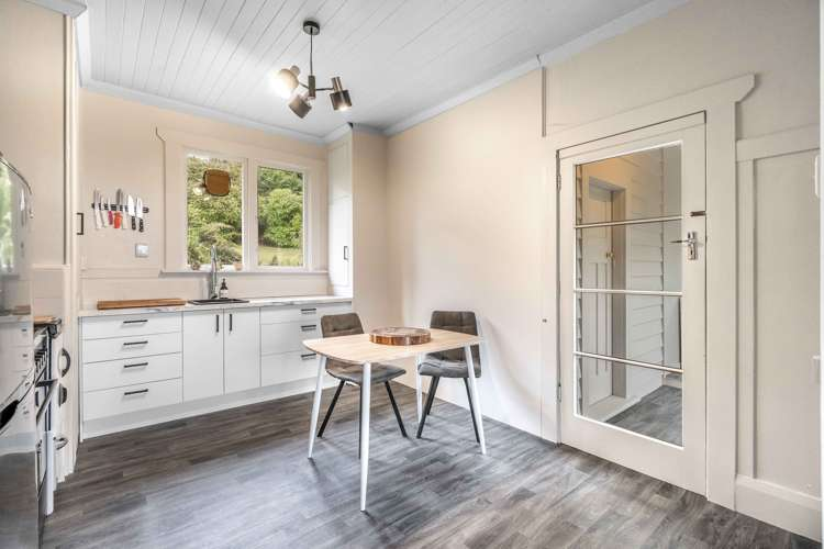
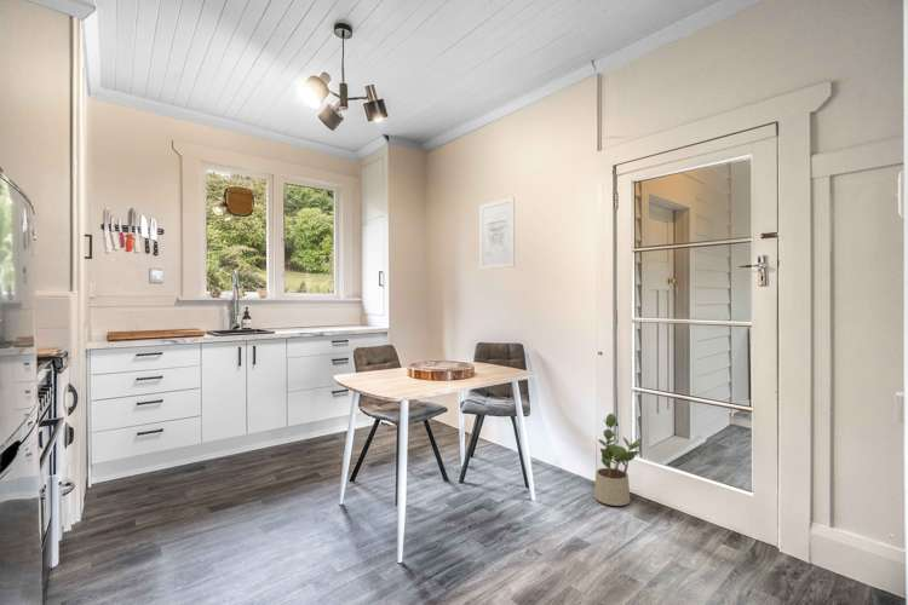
+ wall art (496, 235)
+ potted plant (616, 456)
